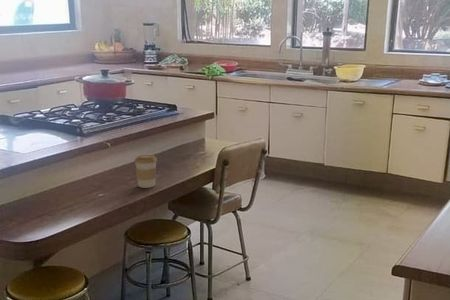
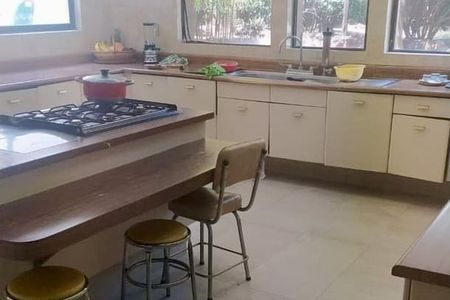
- coffee cup (146, 170)
